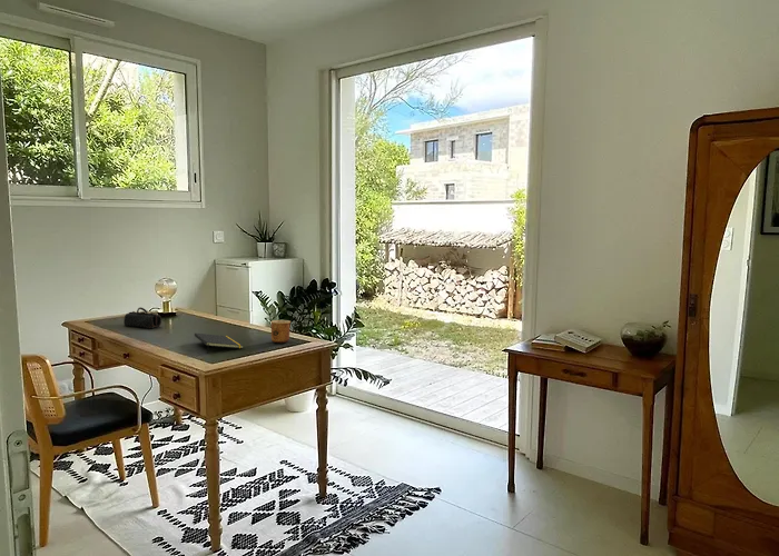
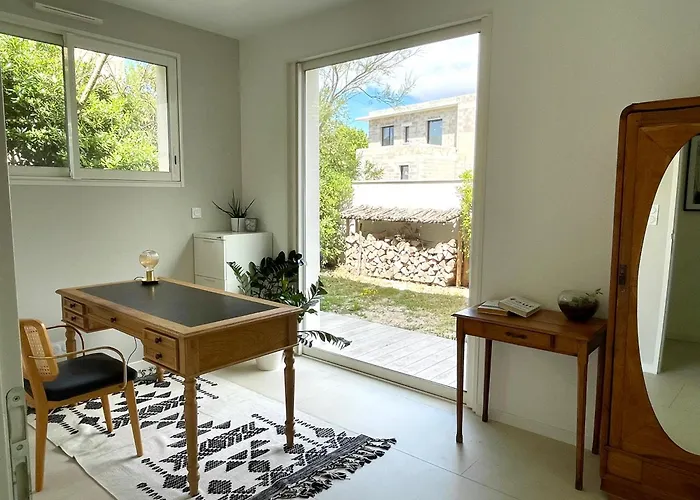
- pencil case (142, 316)
- notepad (218, 340)
- cup (280, 330)
